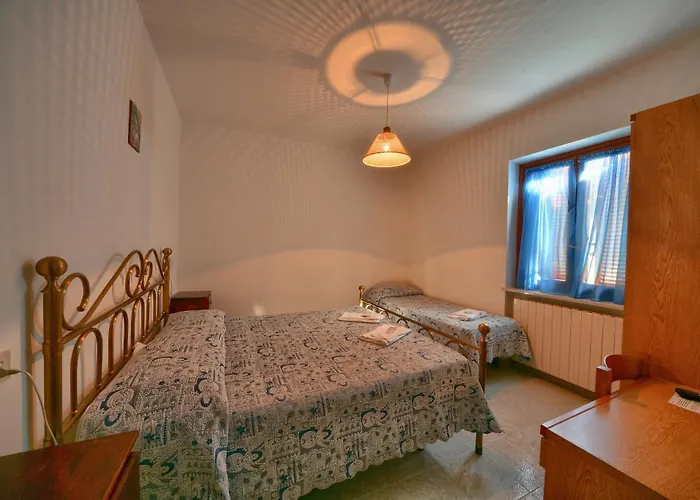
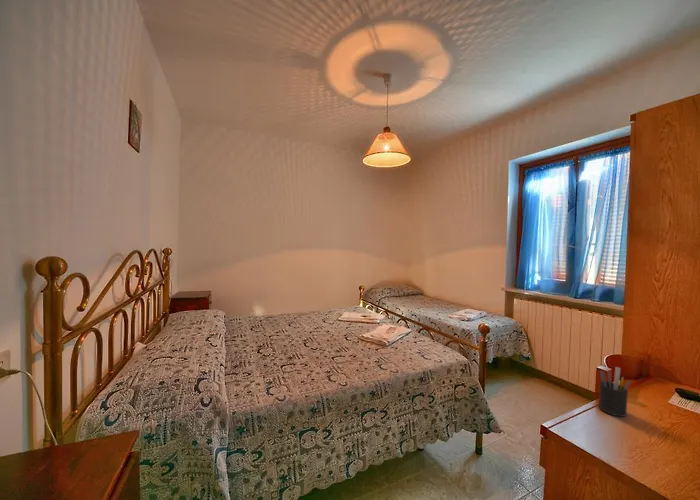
+ pen holder (613, 390)
